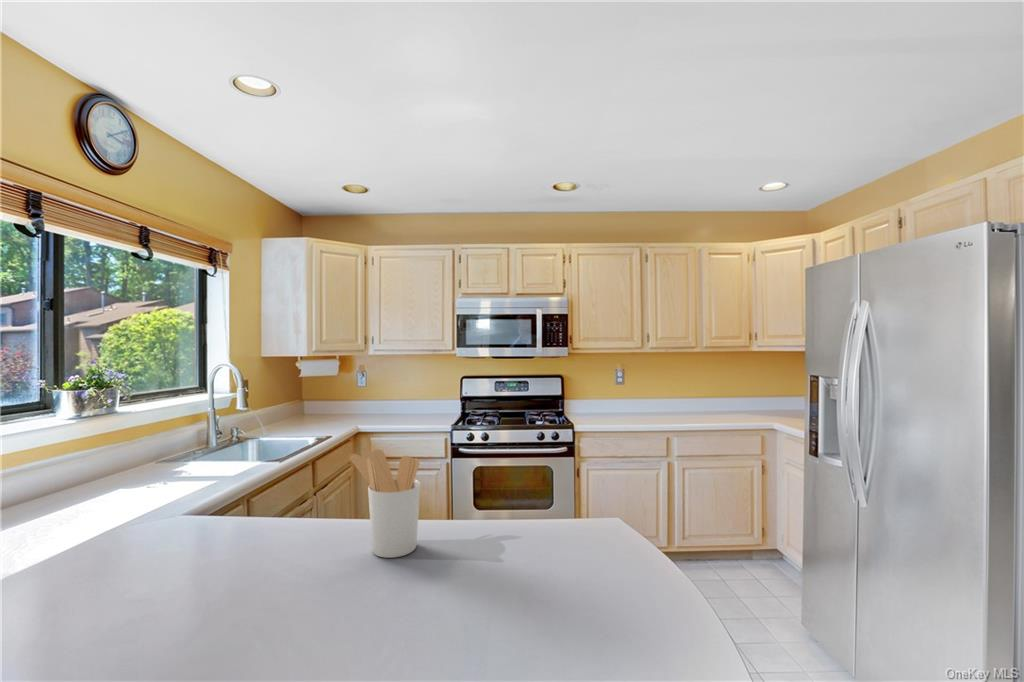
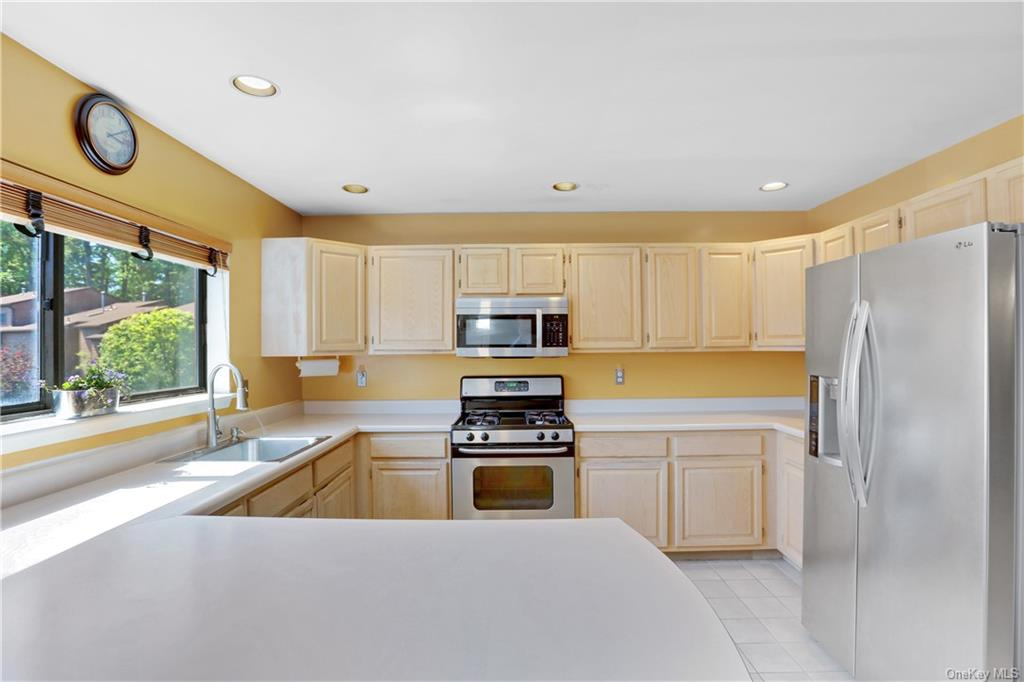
- utensil holder (385, 498)
